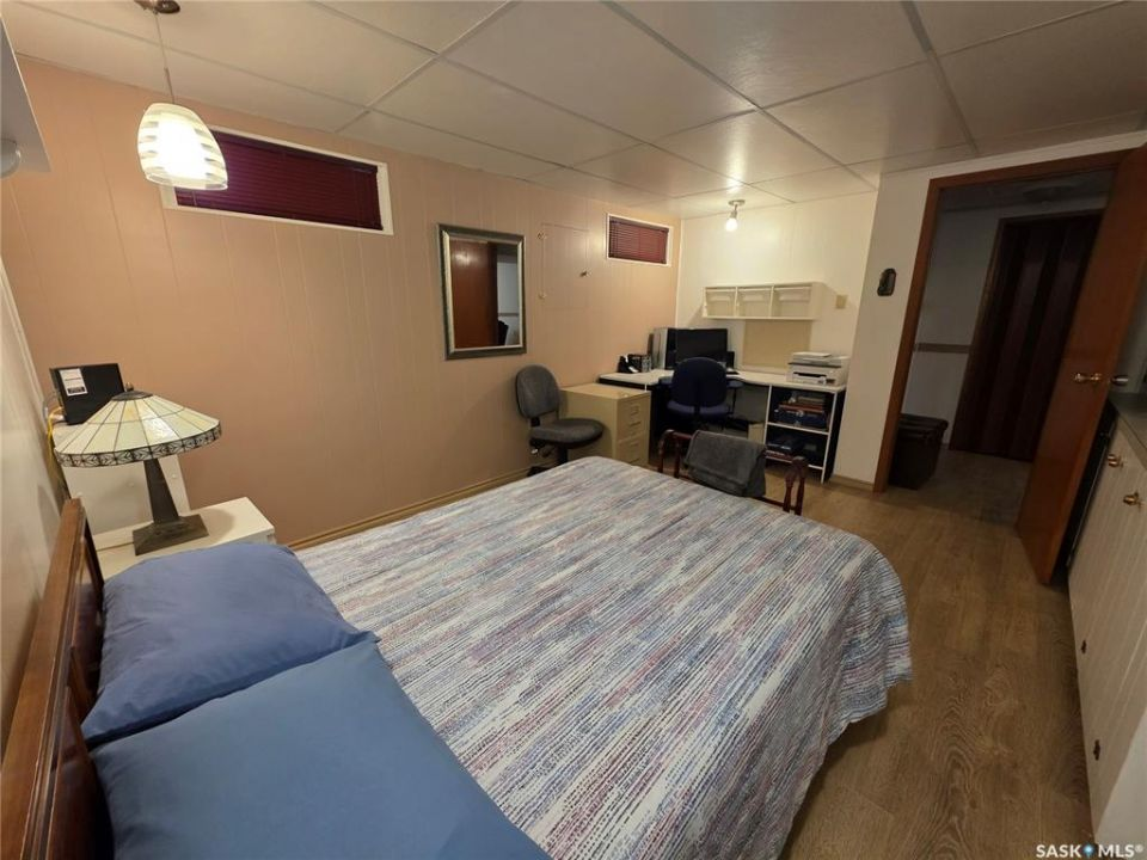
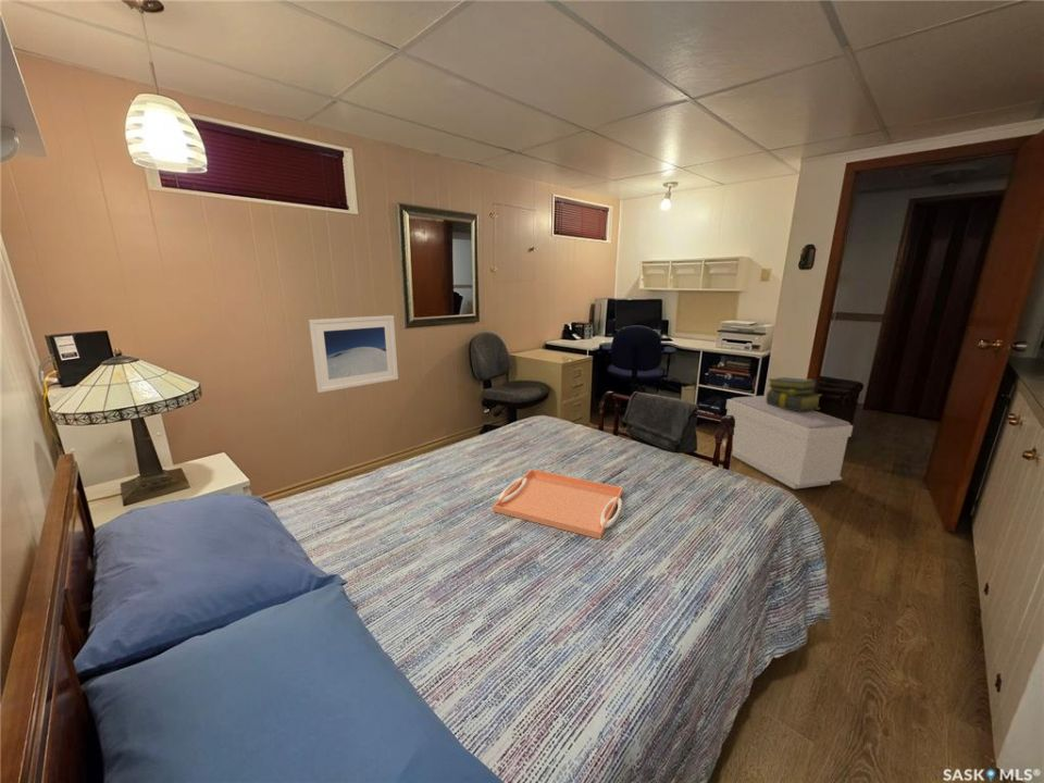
+ serving tray (560, 498)
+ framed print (357, 351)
+ bench (780, 437)
+ stack of books (791, 391)
